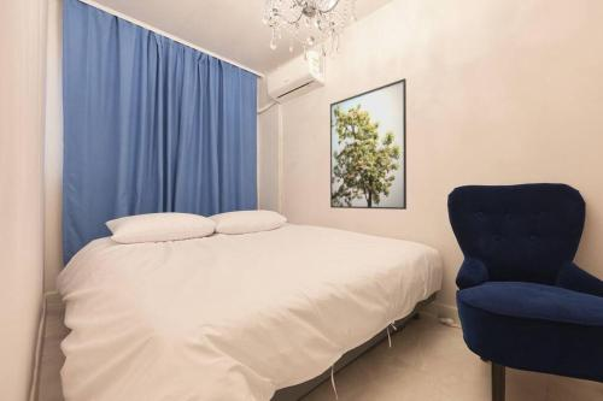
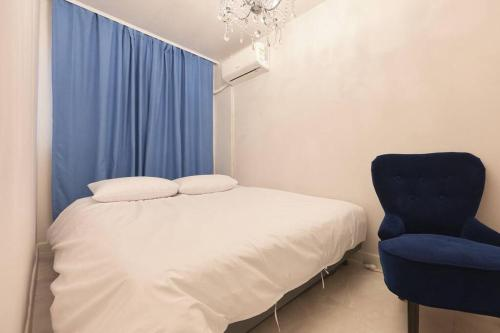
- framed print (363, 151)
